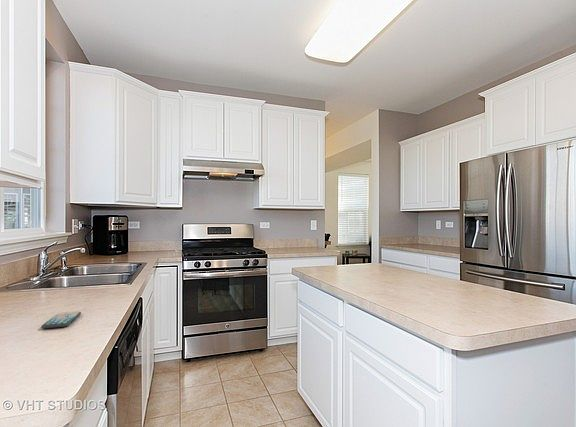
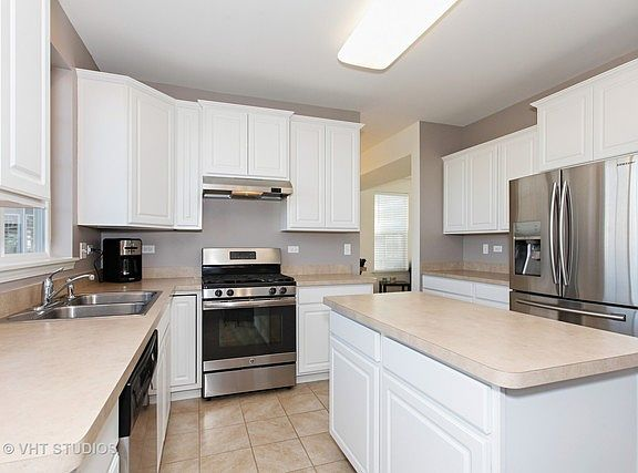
- smartphone (62, 319)
